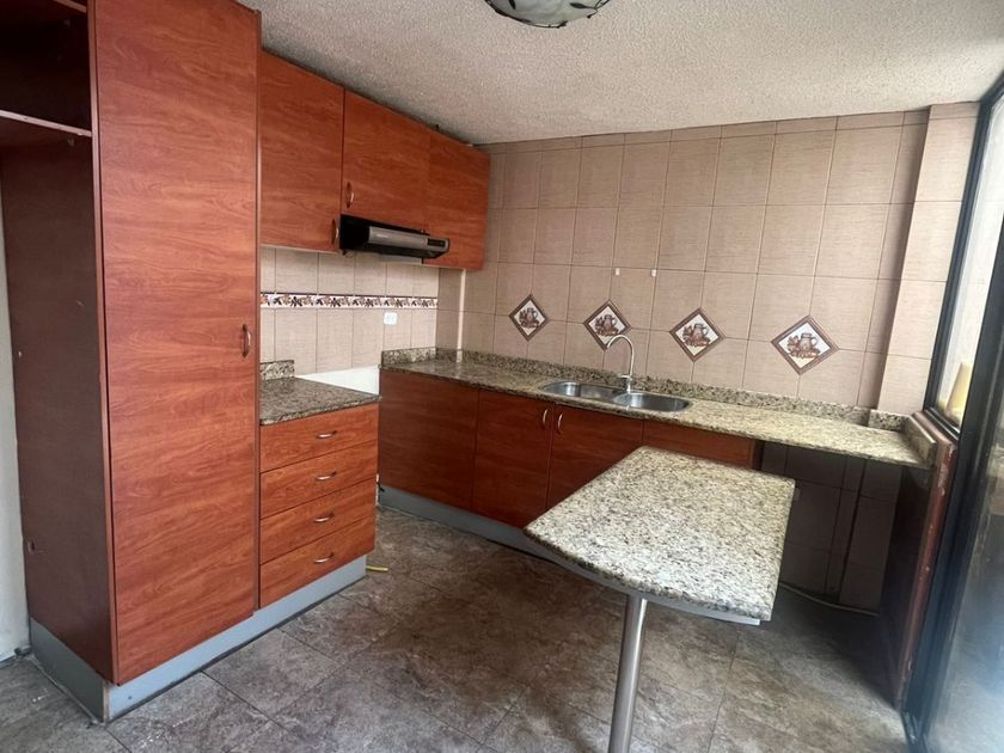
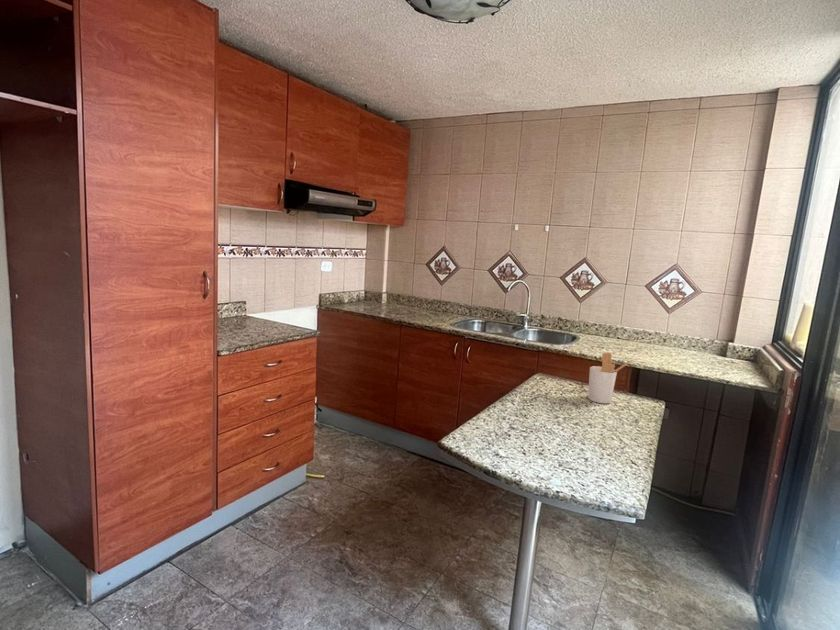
+ utensil holder (609, 378)
